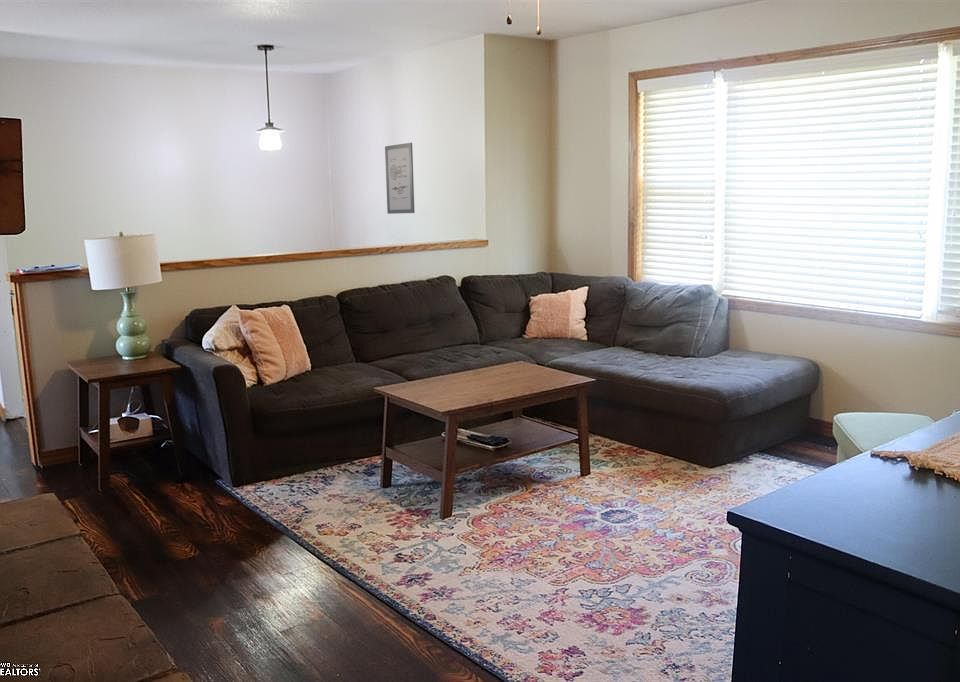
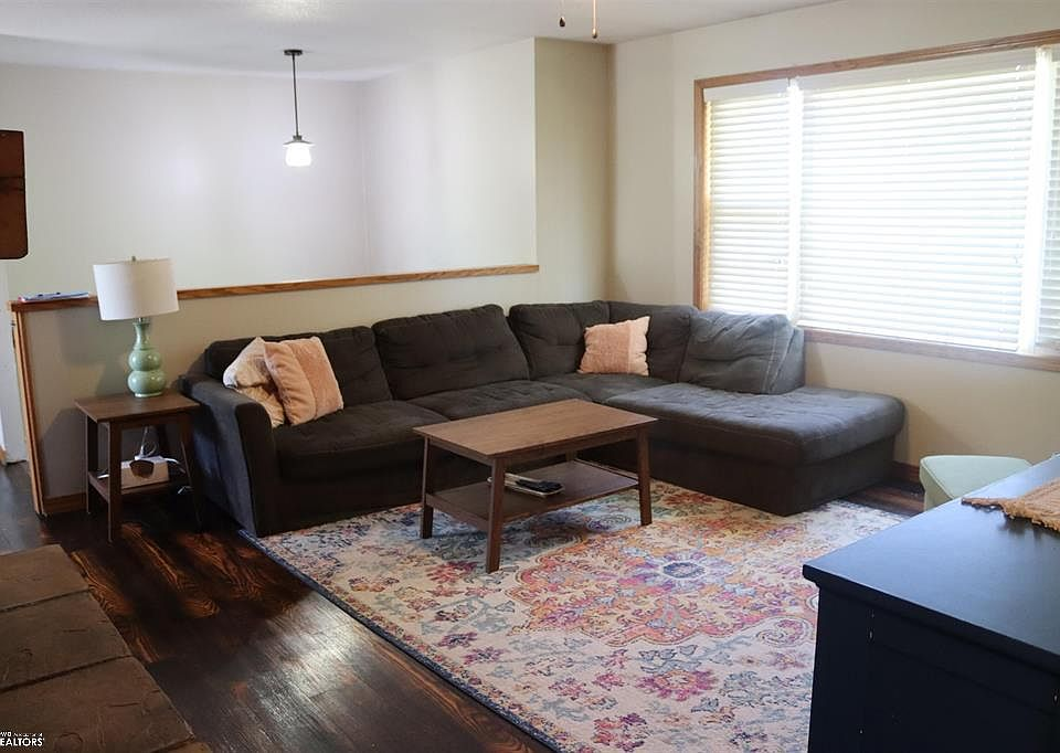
- wall art (399, 179)
